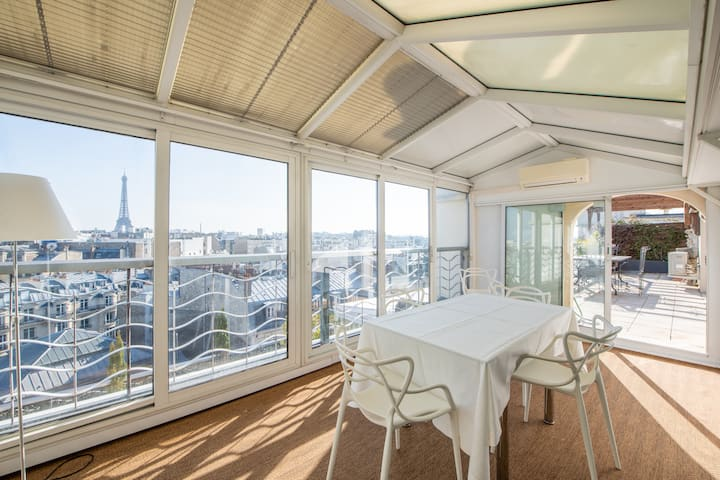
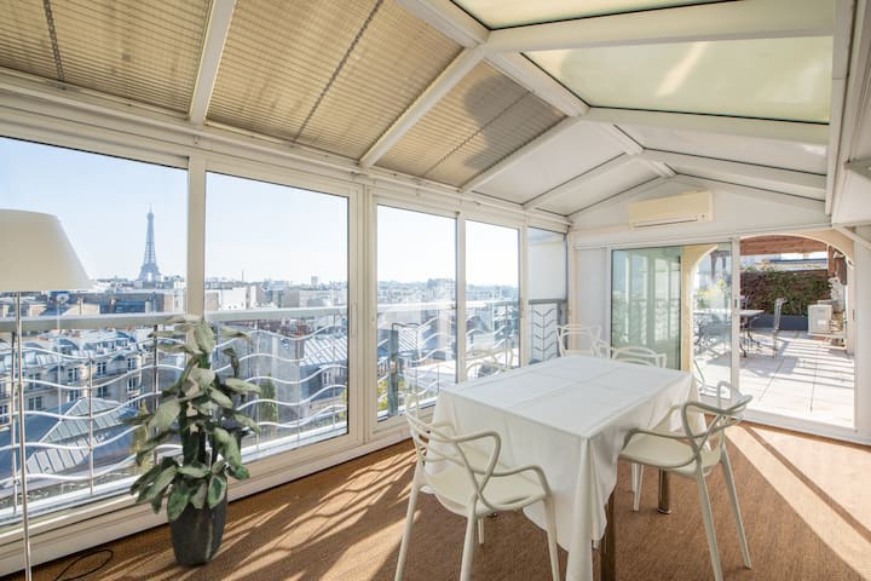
+ indoor plant (195, 431)
